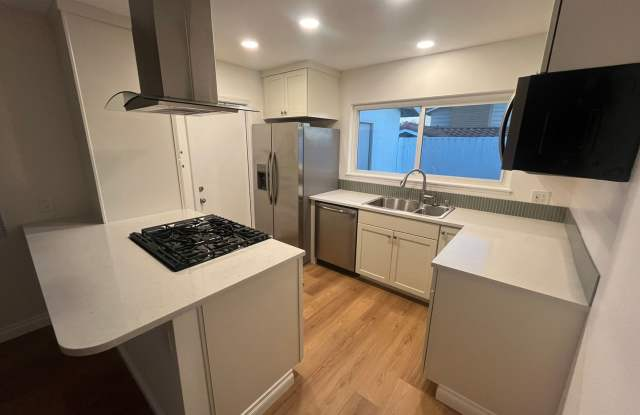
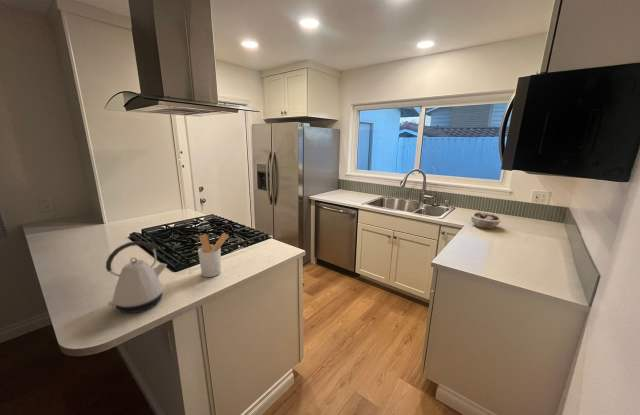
+ succulent planter (485, 219)
+ kettle (138, 273)
+ utensil holder (215, 253)
